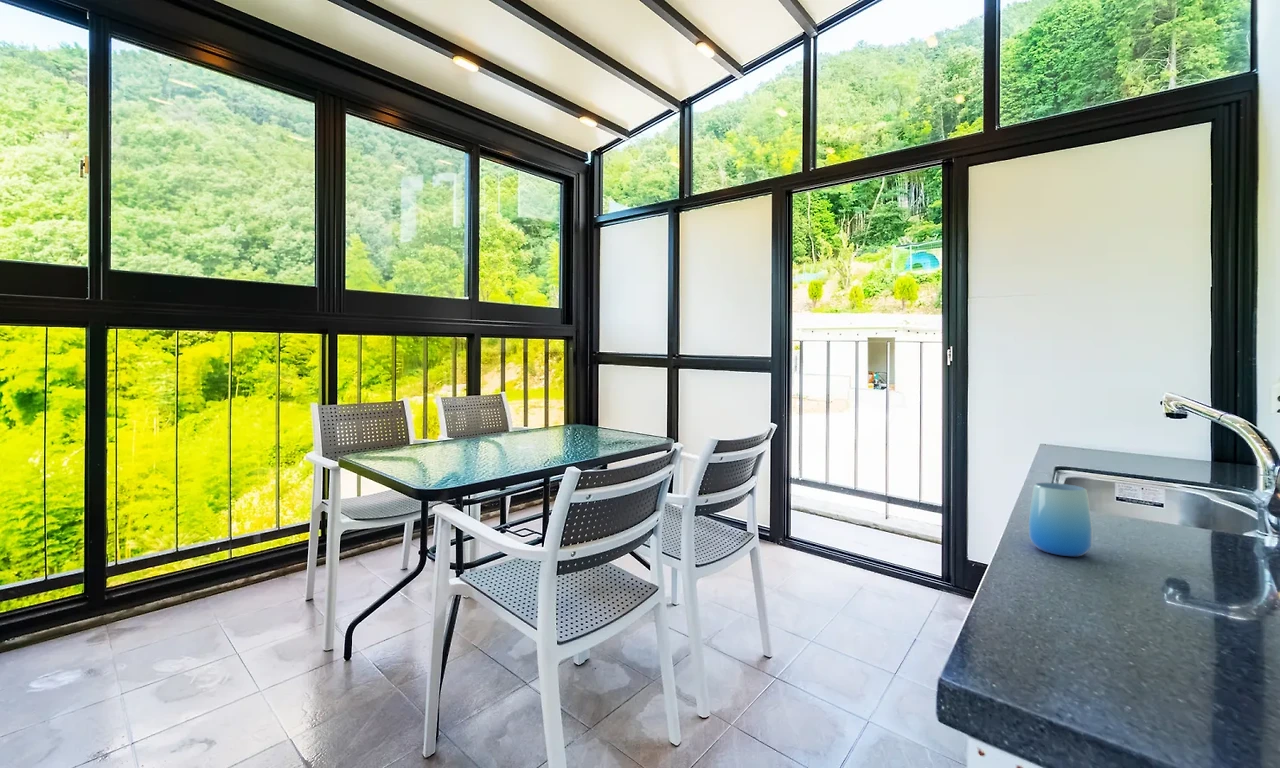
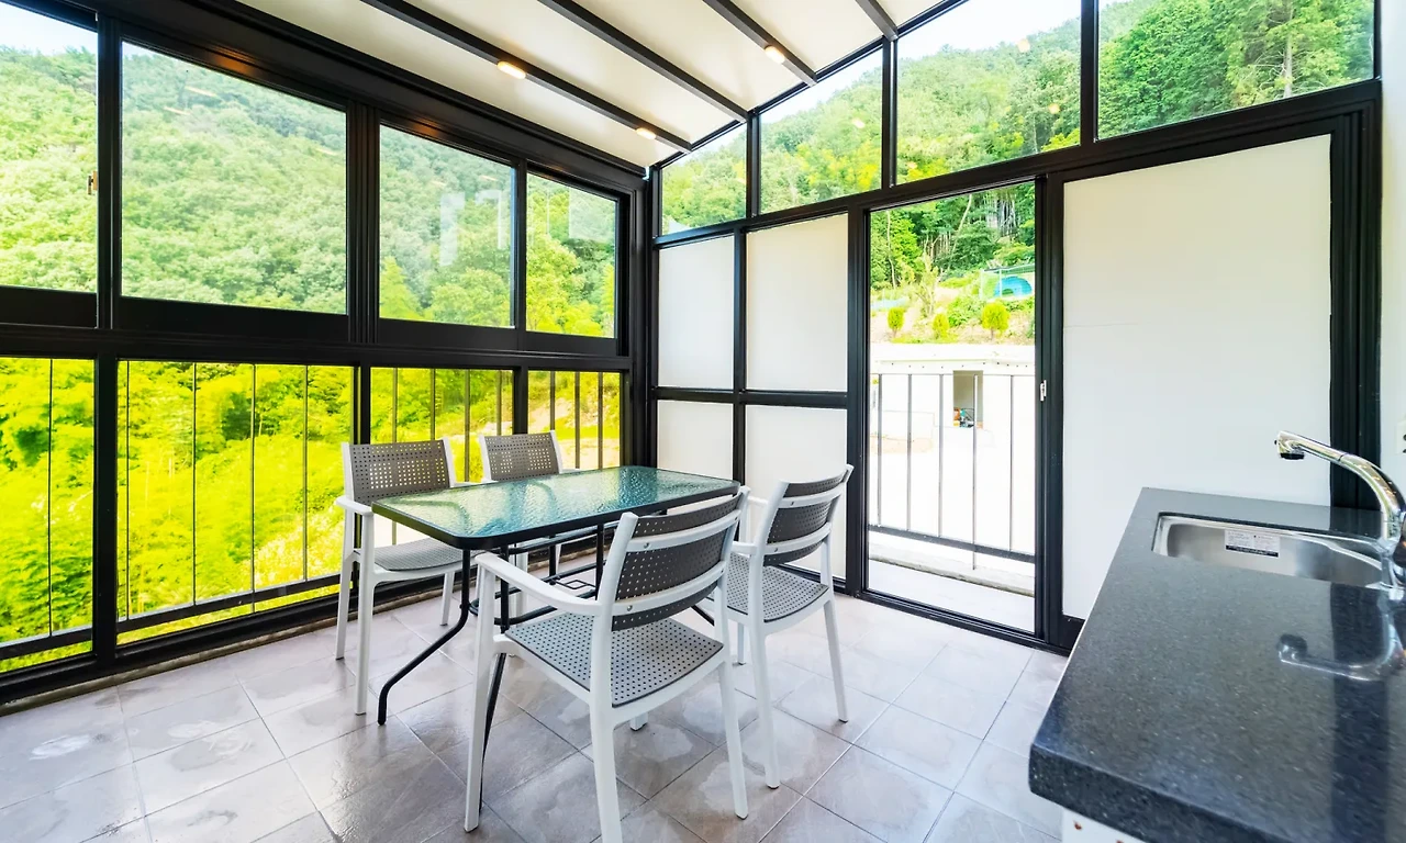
- cup (1059, 518)
